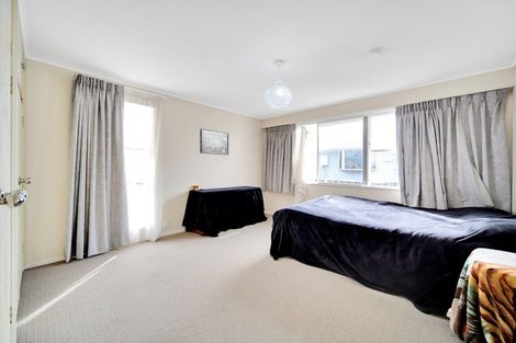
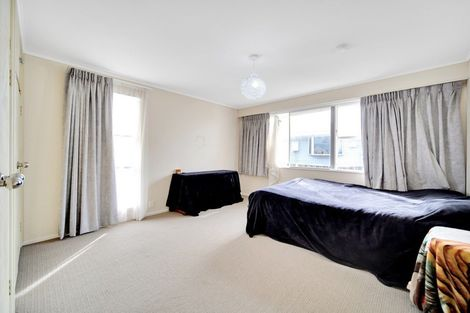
- wall art (214, 142)
